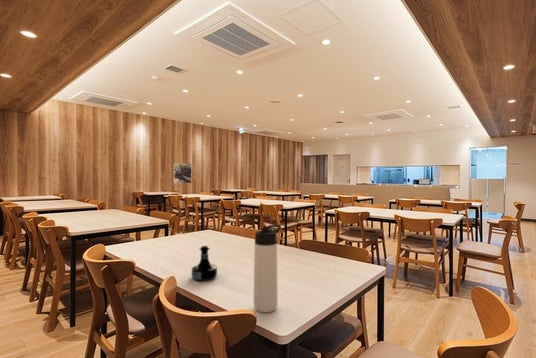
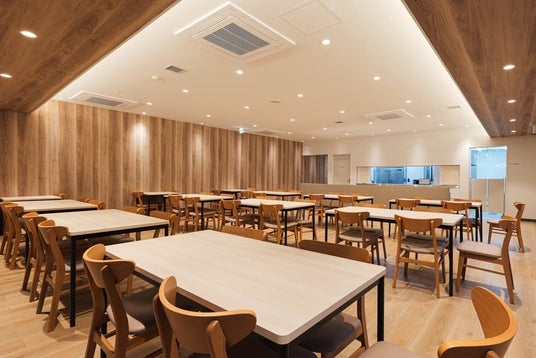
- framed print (182, 173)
- thermos bottle (268, 266)
- tequila bottle (204, 261)
